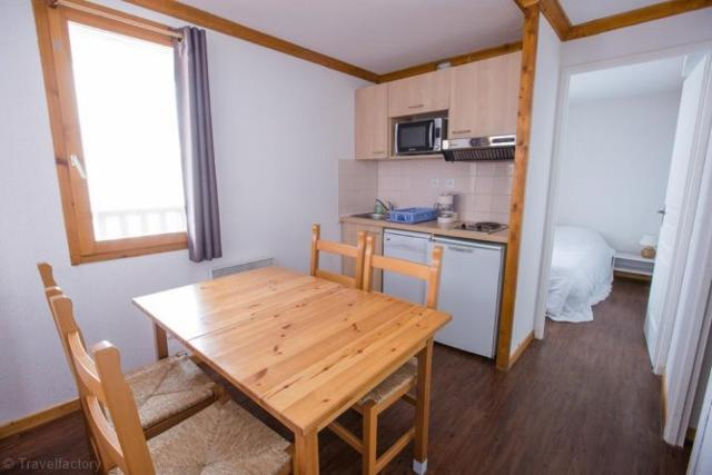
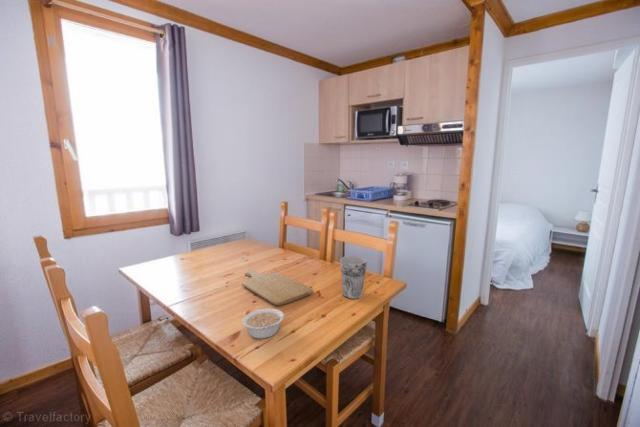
+ legume (265, 322)
+ chopping board (269, 283)
+ cup (352, 277)
